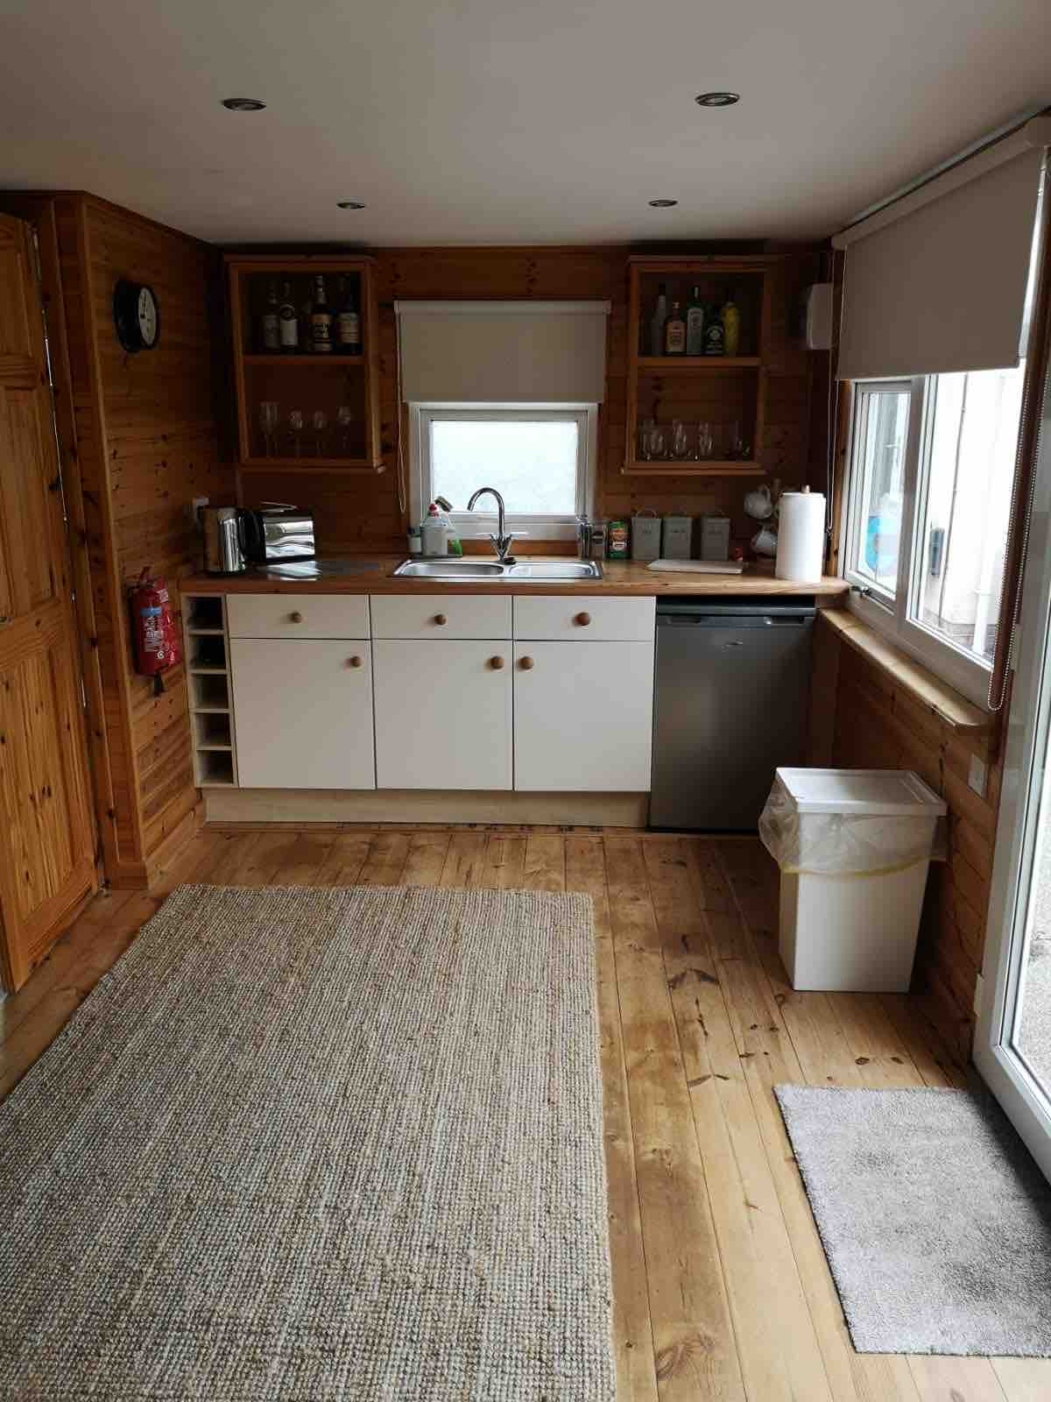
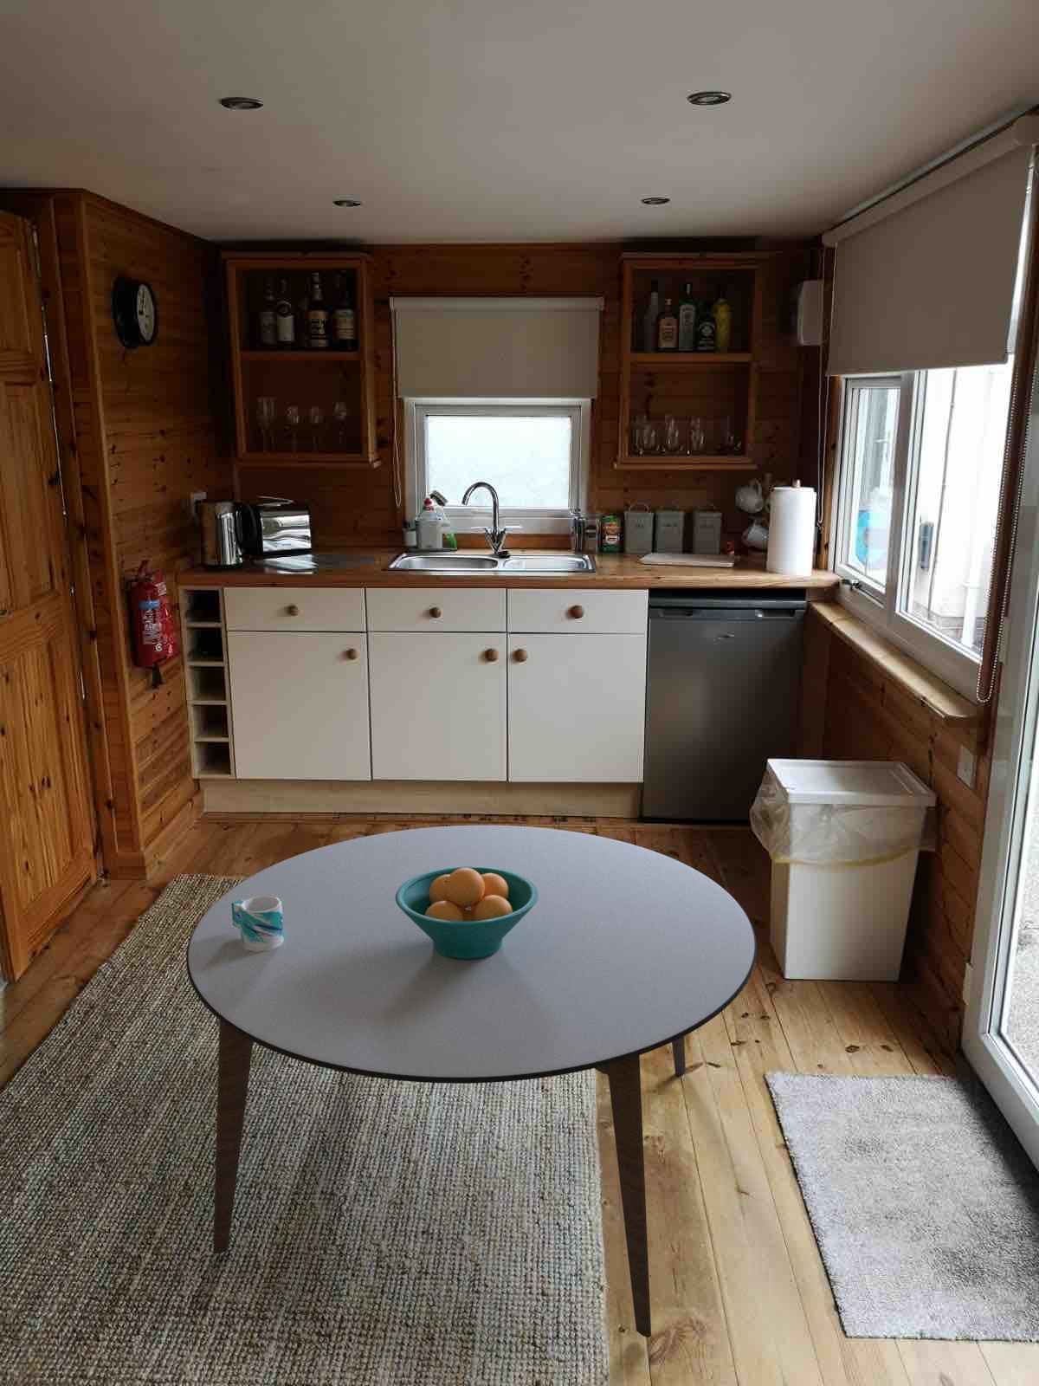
+ dining table (476, 1039)
+ mug (254, 919)
+ fruit bowl (467, 906)
